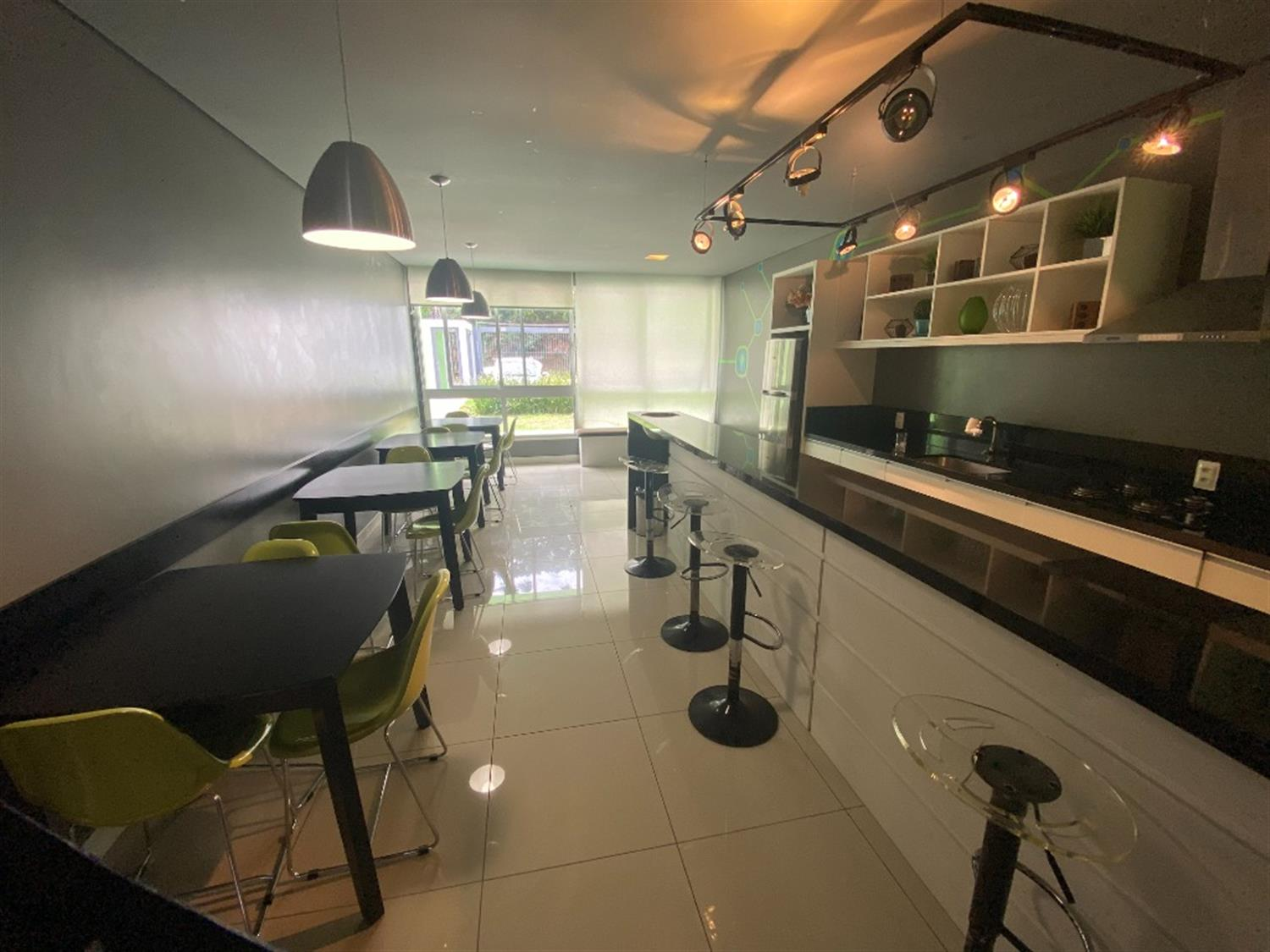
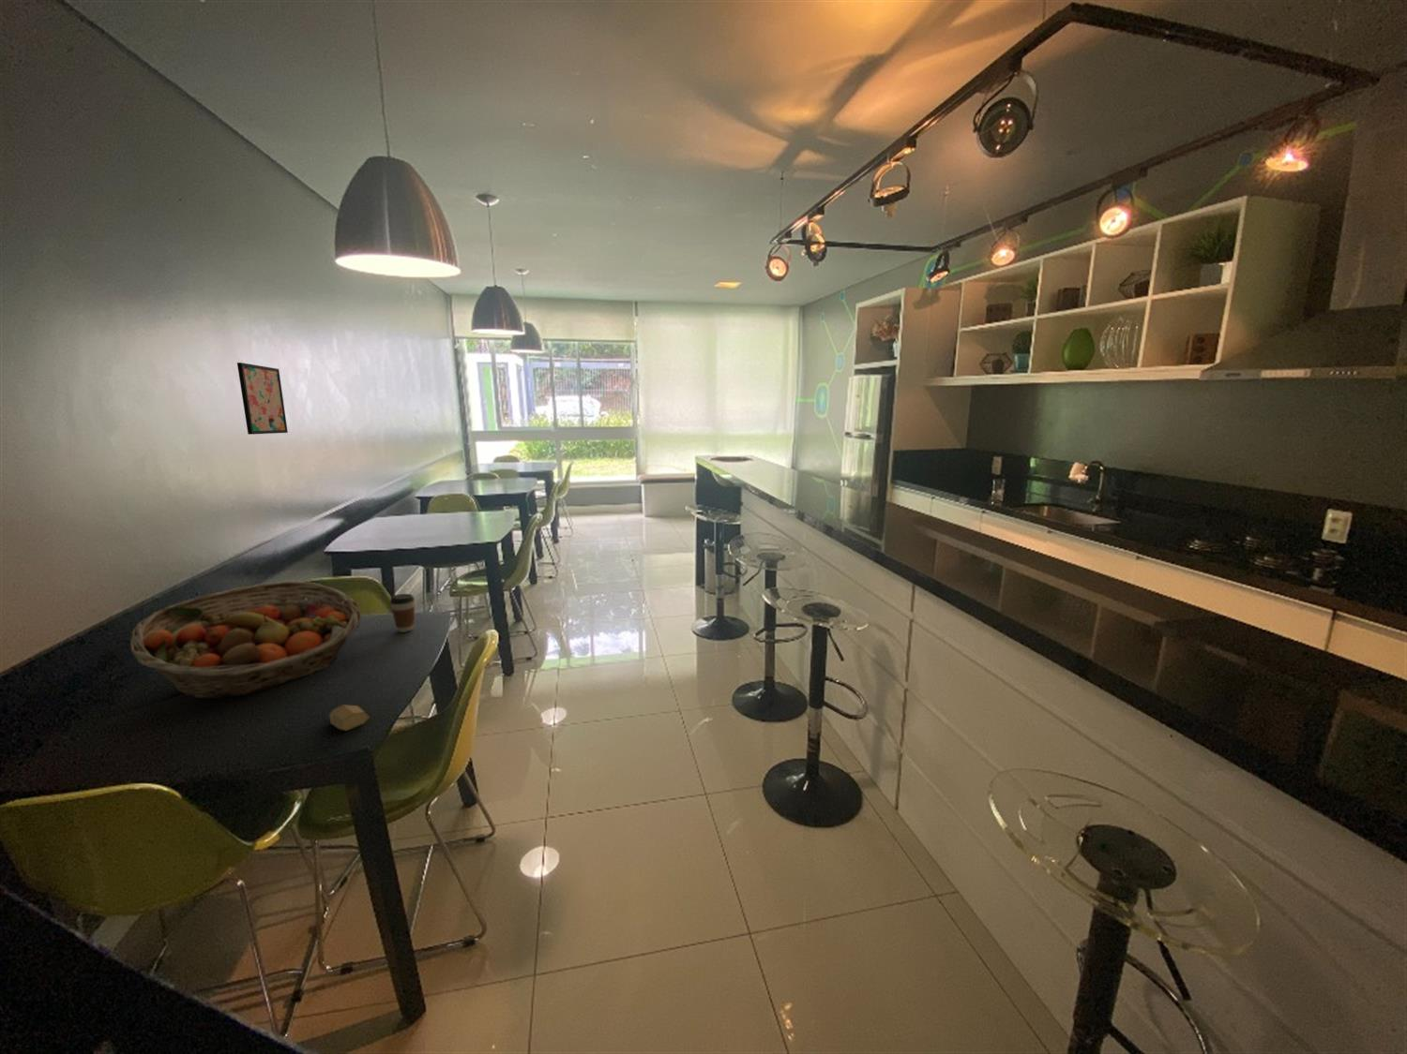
+ soap bar (346, 713)
+ fruit basket (258, 636)
+ wall art (264, 400)
+ coffee cup (403, 612)
